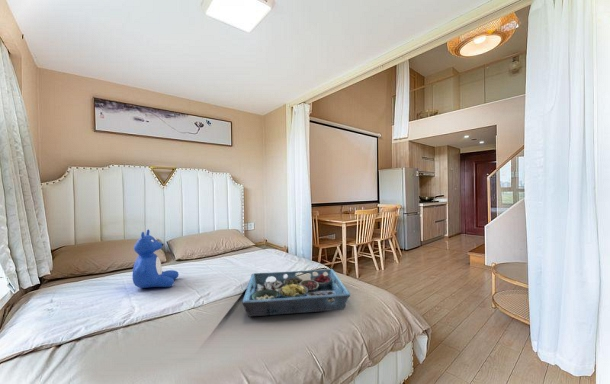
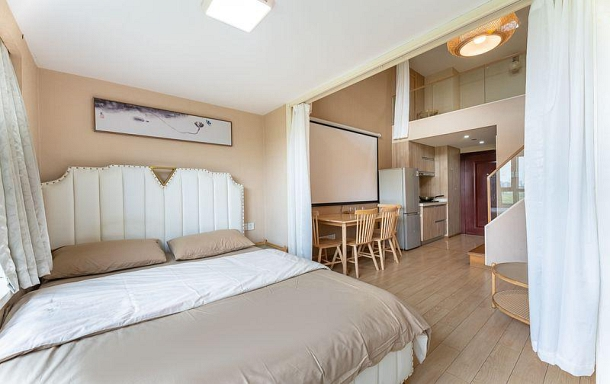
- teddy bear (155, 257)
- serving tray (295, 289)
